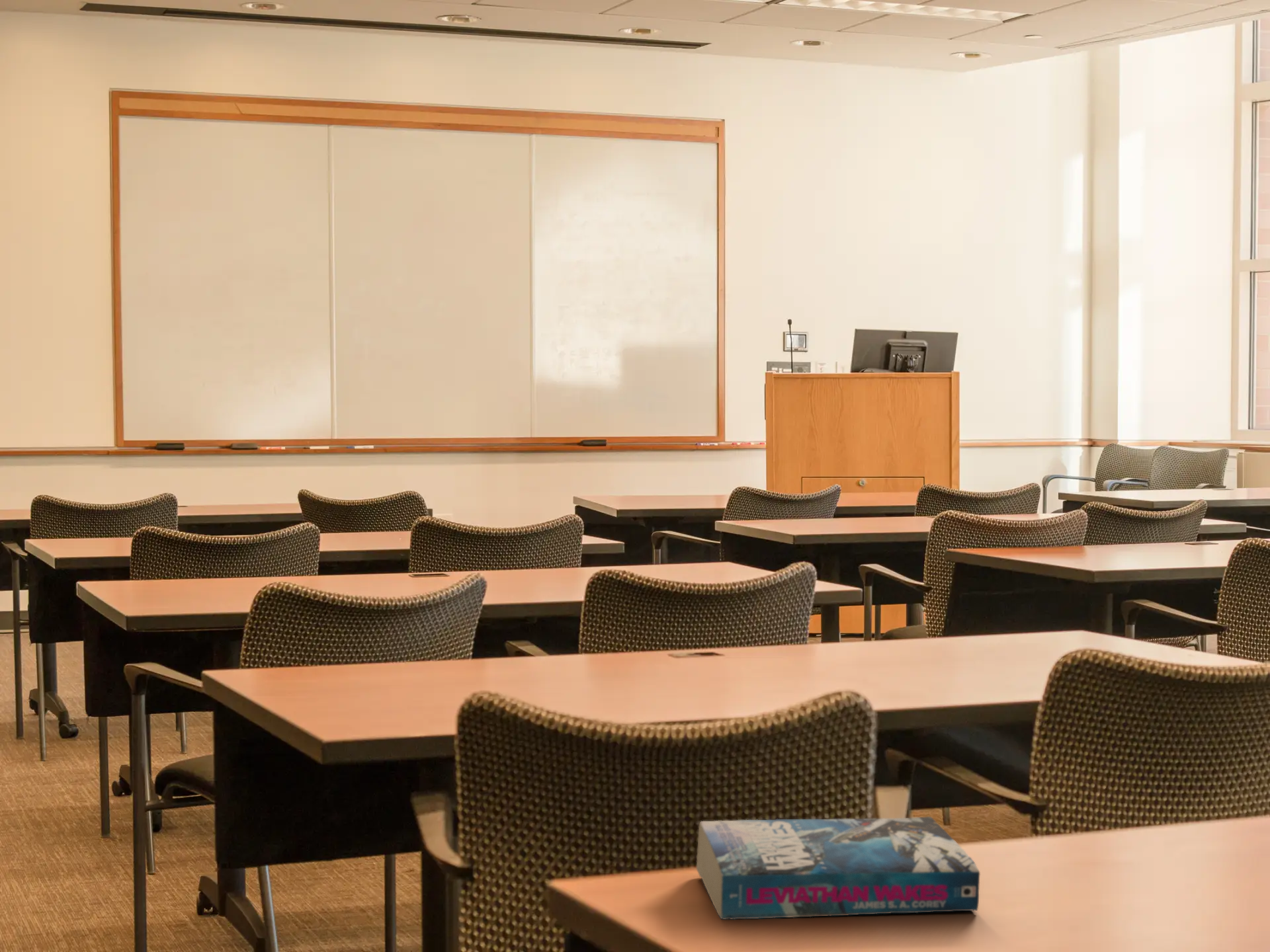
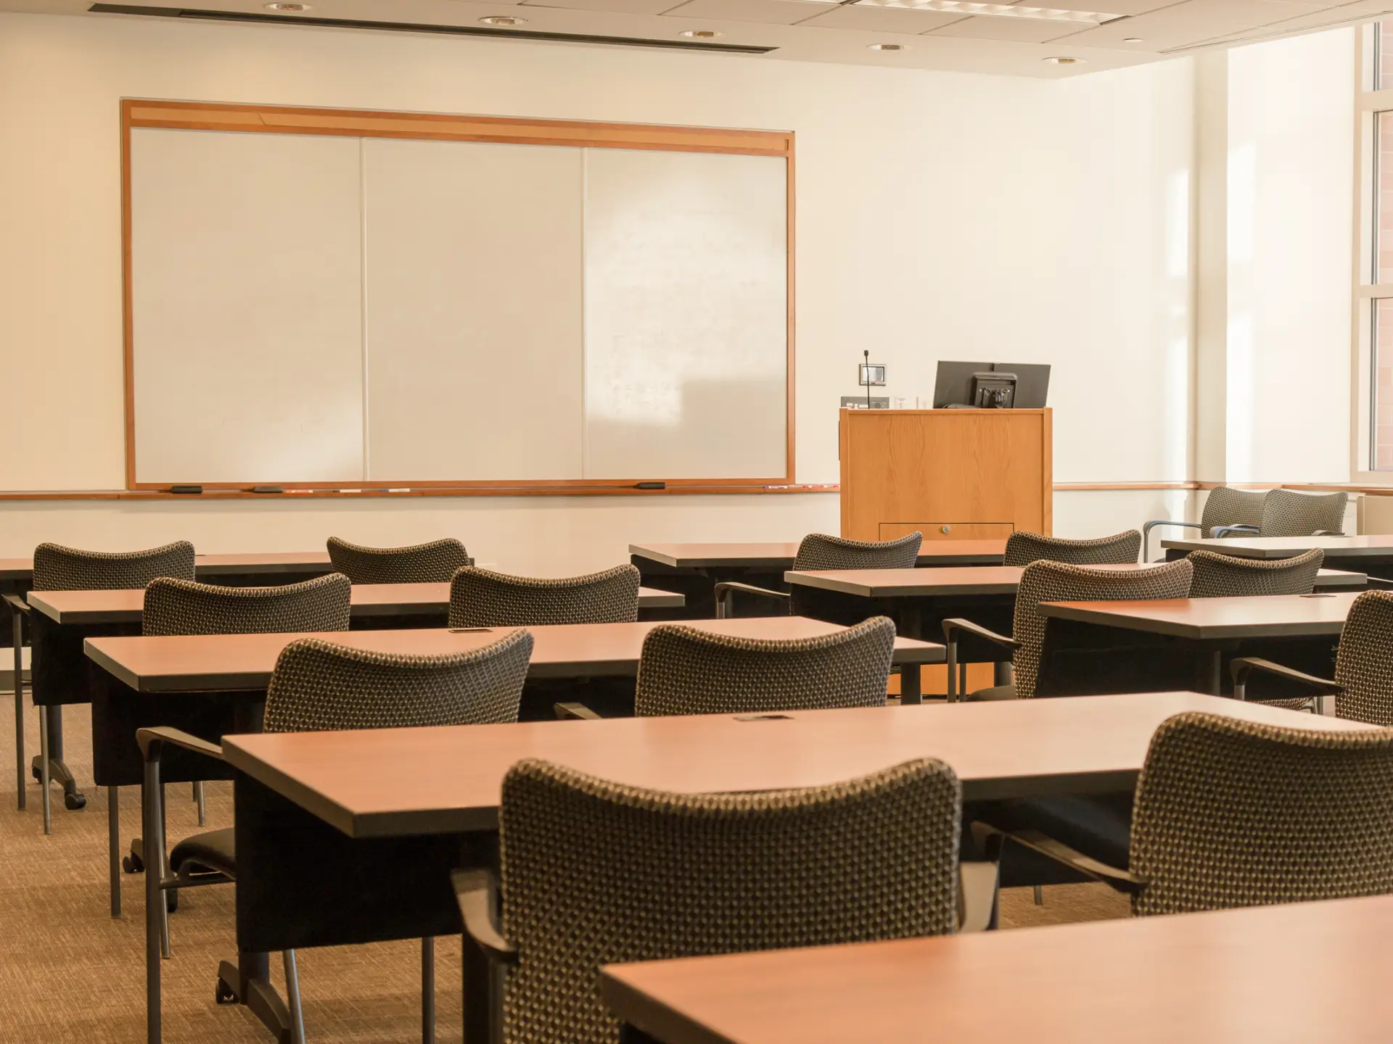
- book (831, 864)
